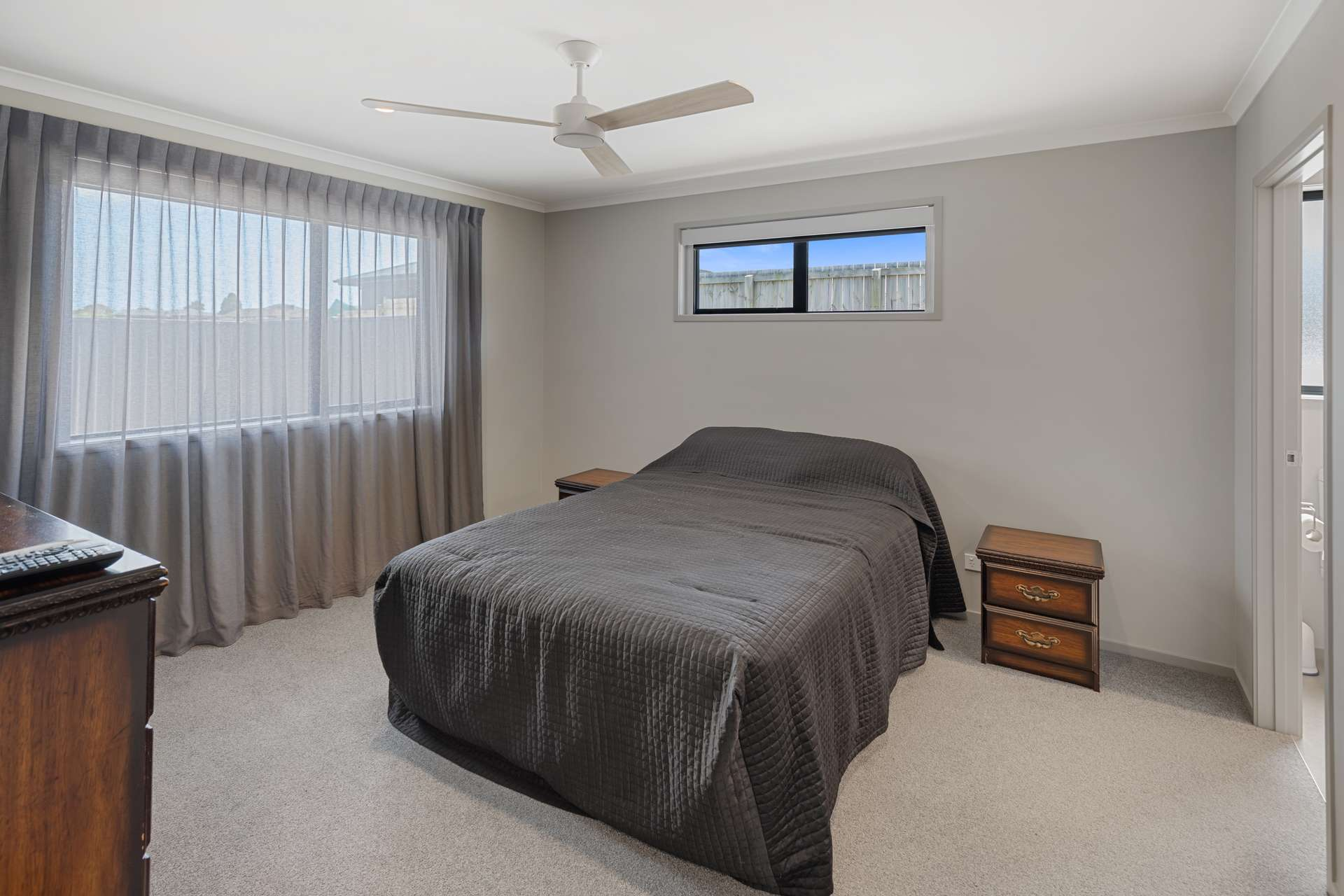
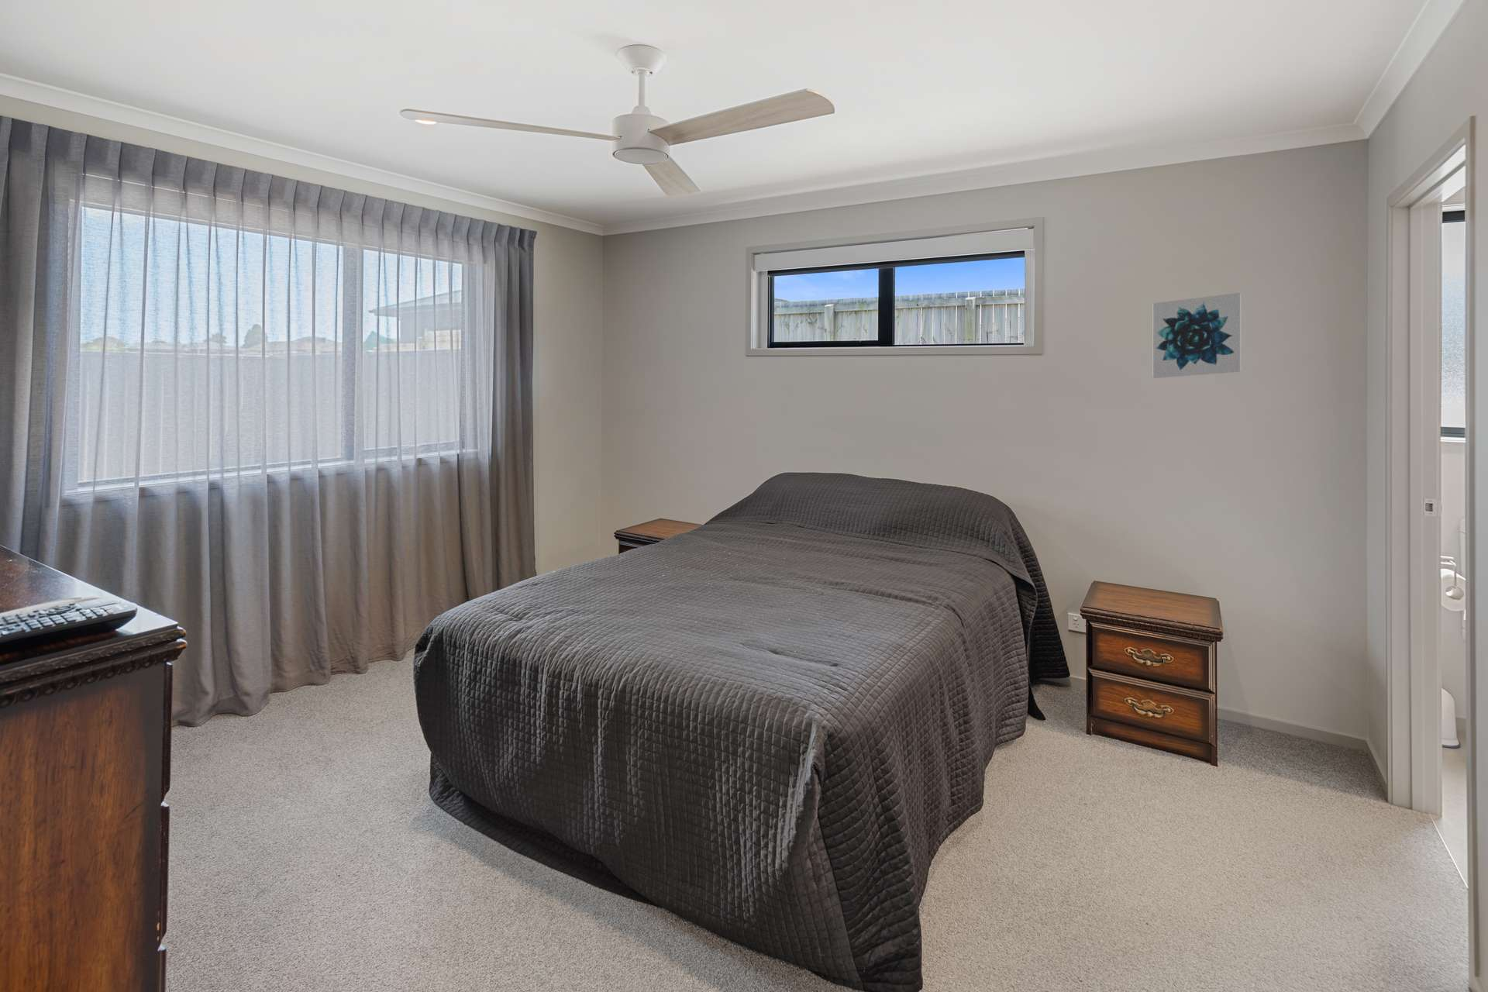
+ wall art (1196, 337)
